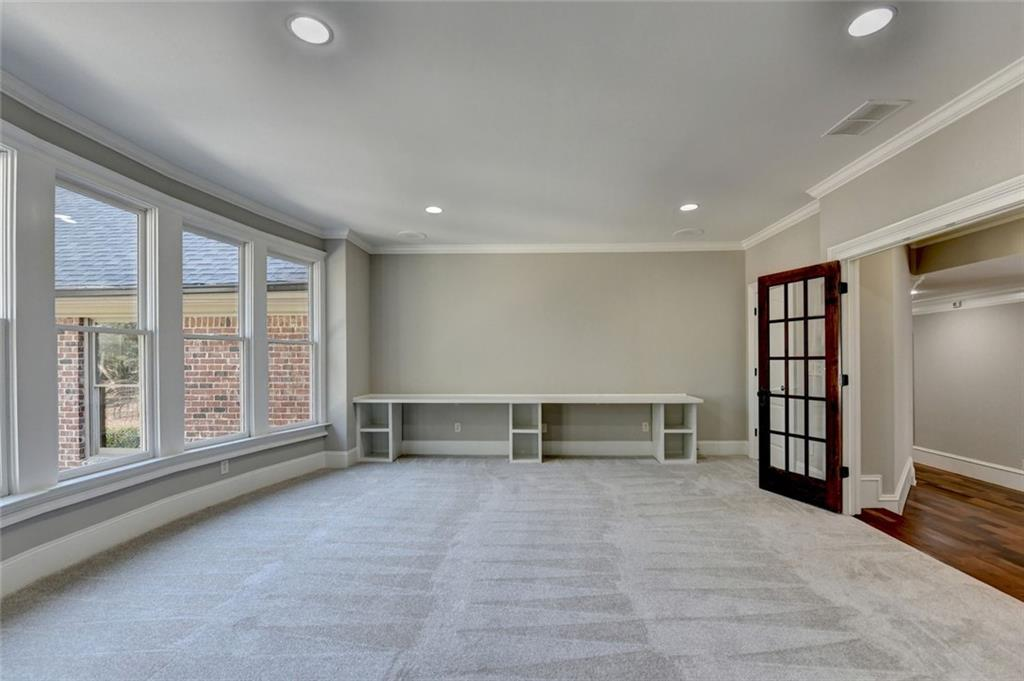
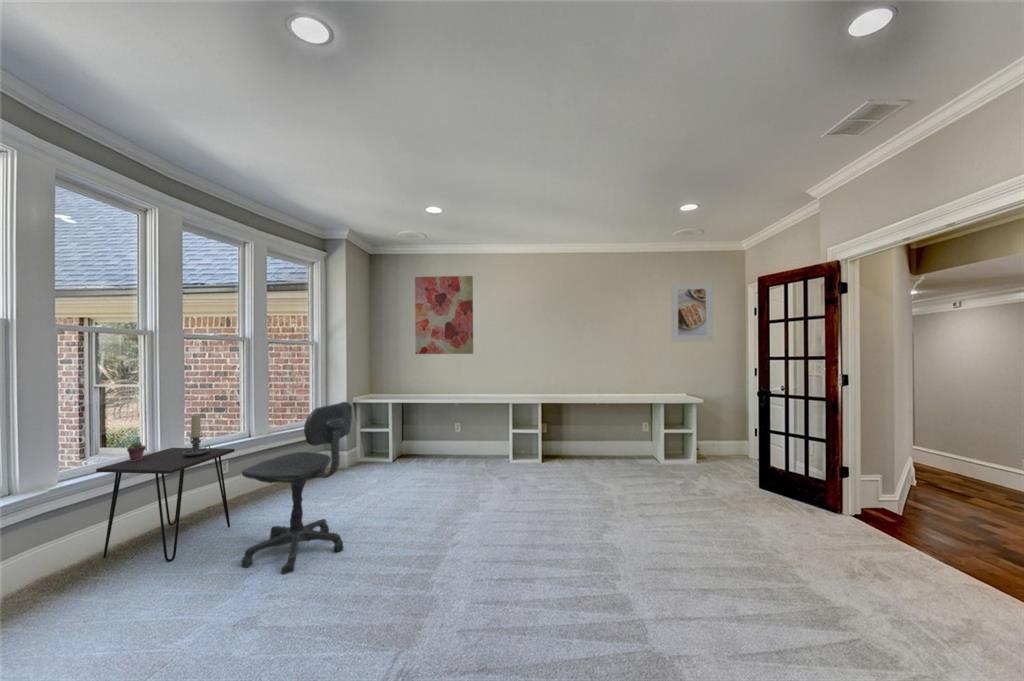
+ office chair (299, 476)
+ desk (167, 501)
+ candle holder (198, 433)
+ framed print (691, 312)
+ wall art (444, 315)
+ potted succulent (136, 450)
